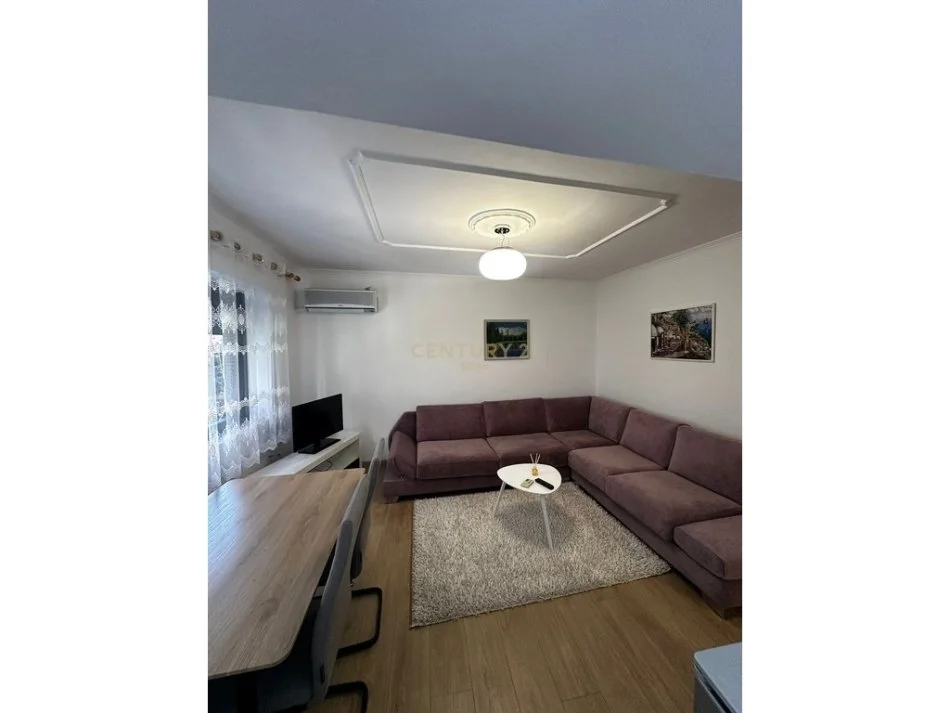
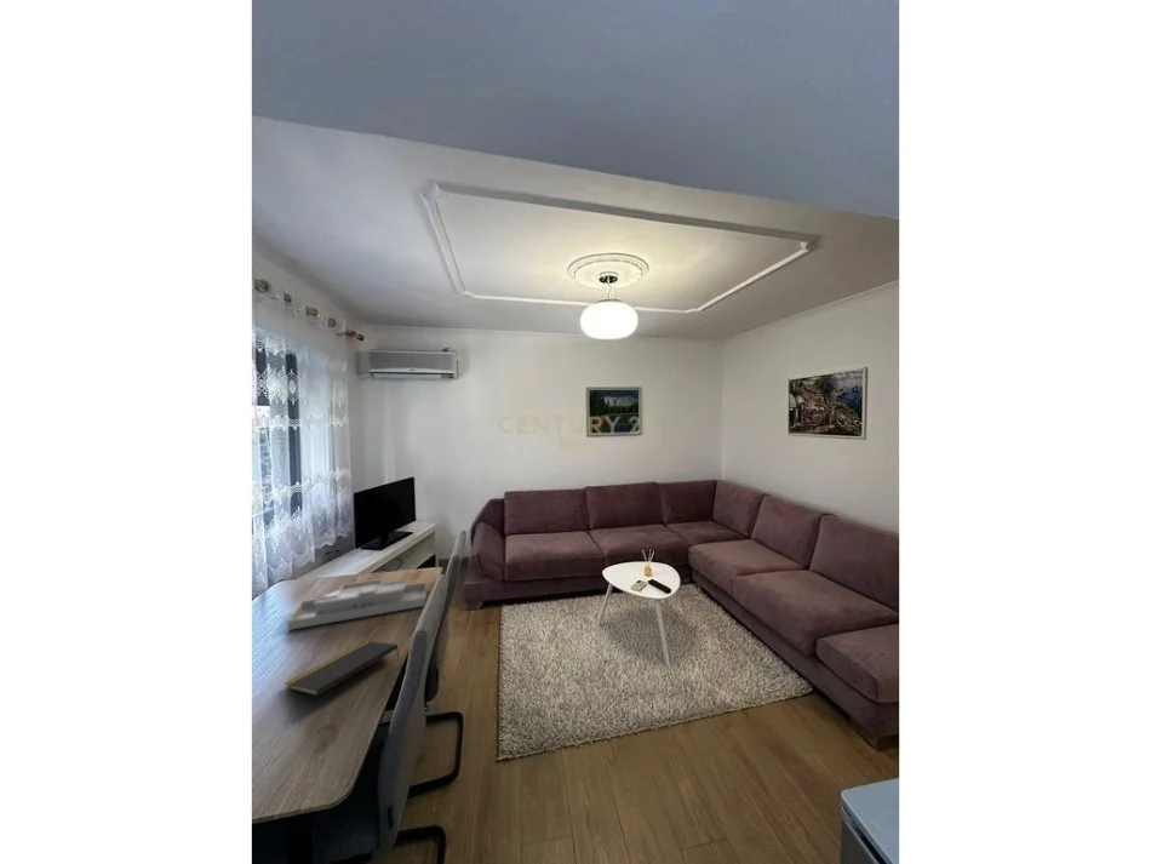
+ notepad (344, 664)
+ desk organizer (363, 596)
